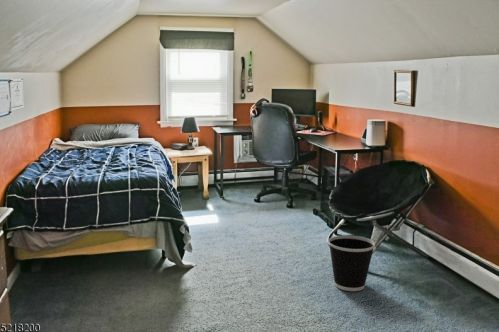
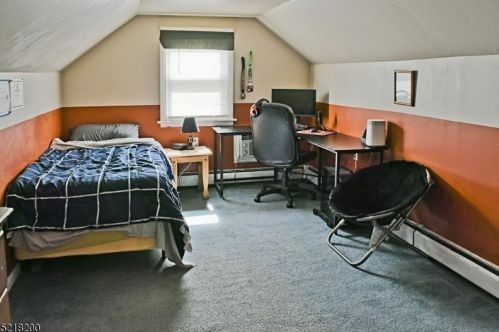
- wastebasket (350, 263)
